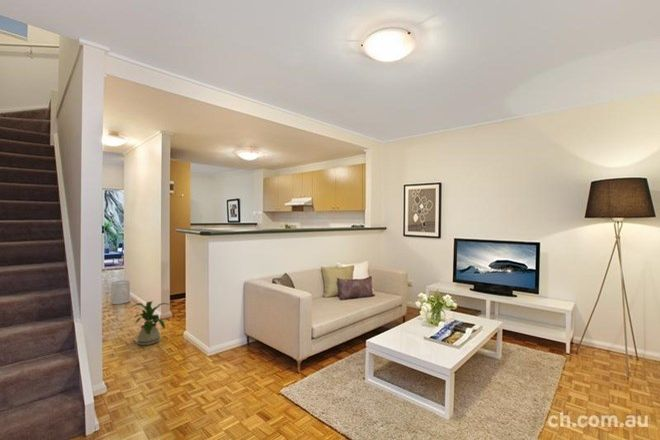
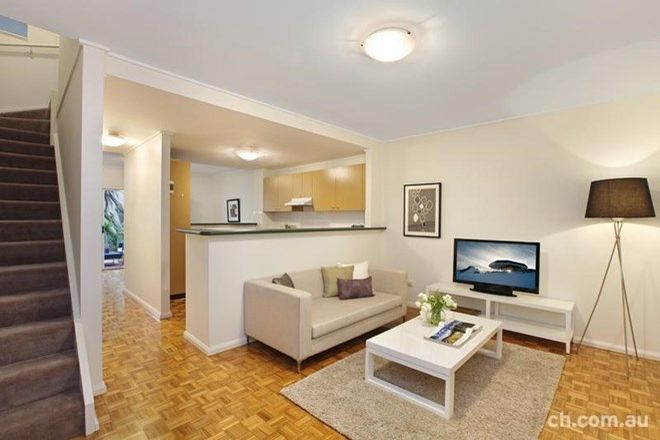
- house plant (151, 318)
- wastebasket (120, 292)
